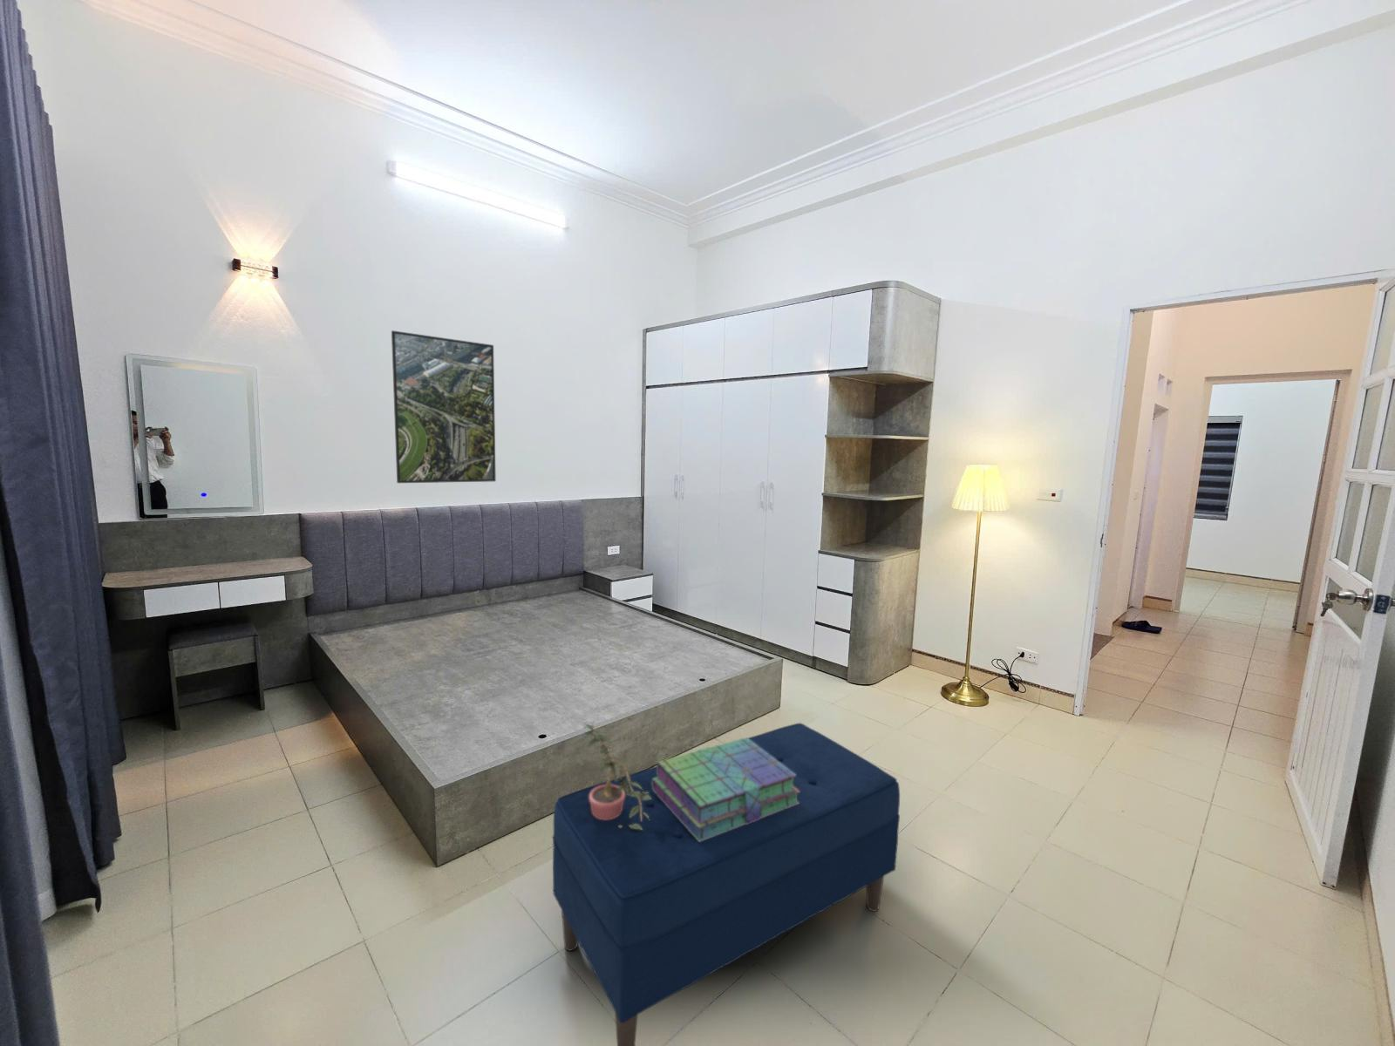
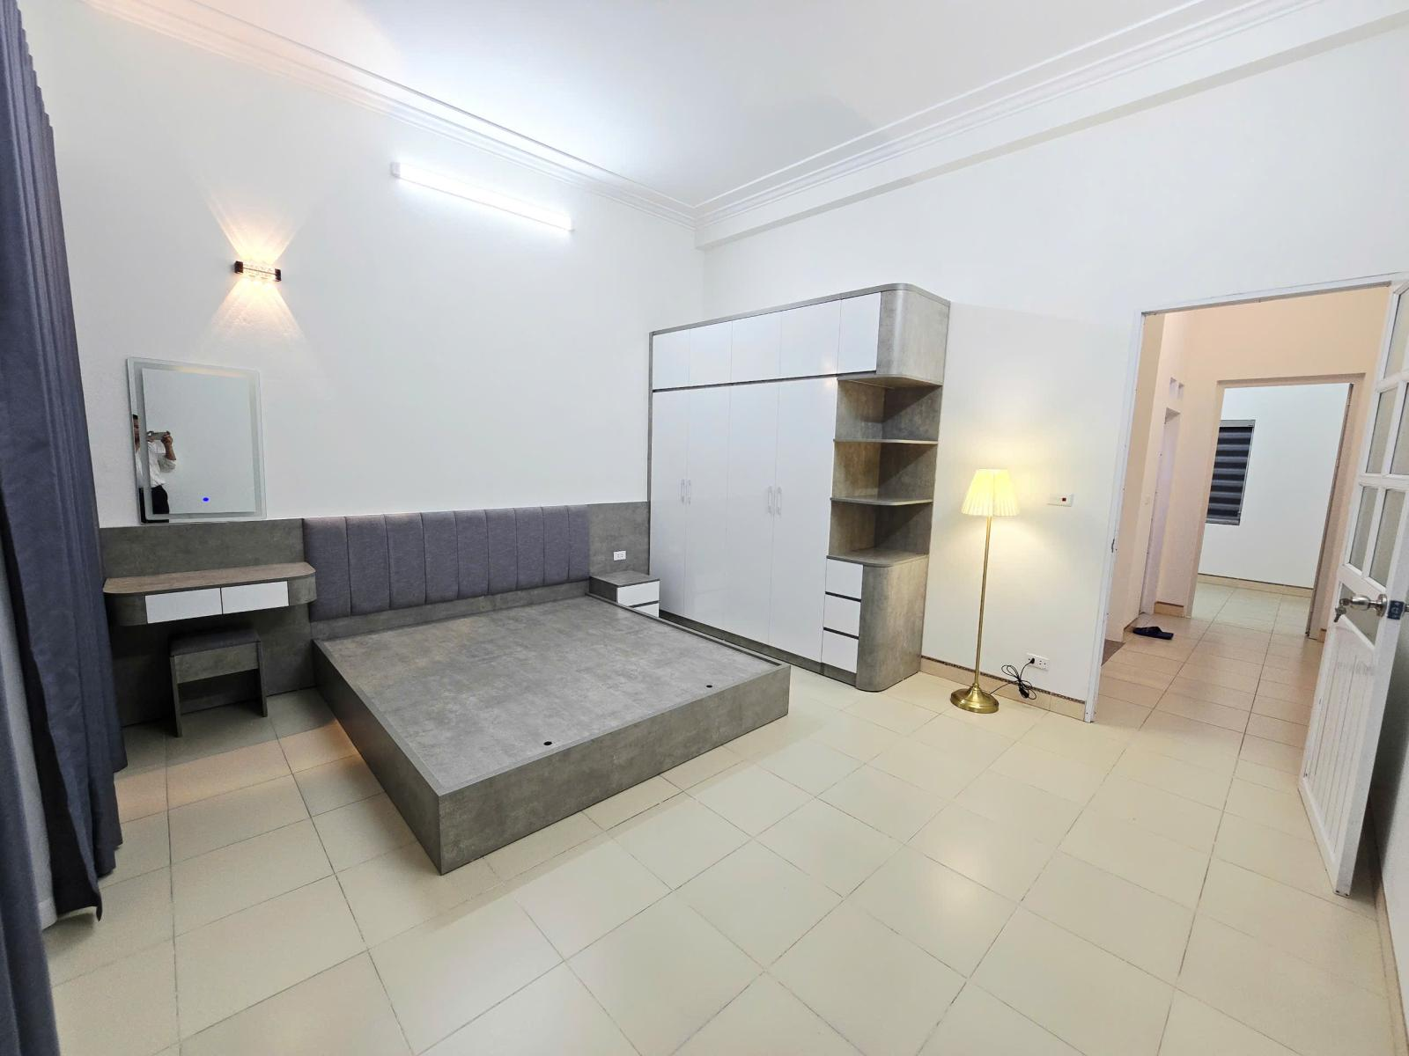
- bench (732, 857)
- stack of books (725, 781)
- potted plant (611, 778)
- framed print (446, 411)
